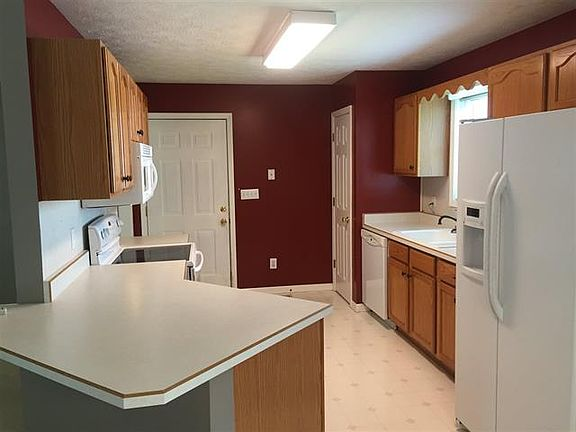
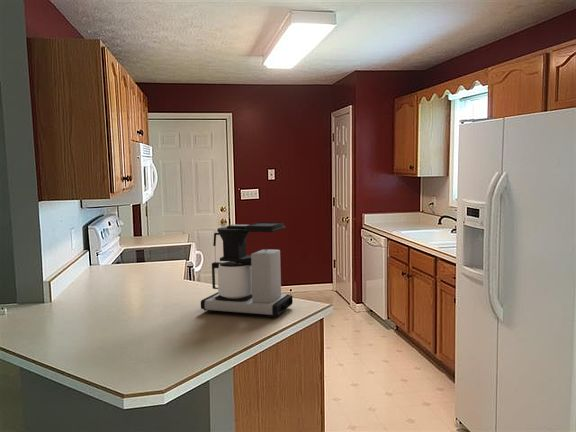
+ coffee maker (246, 267)
